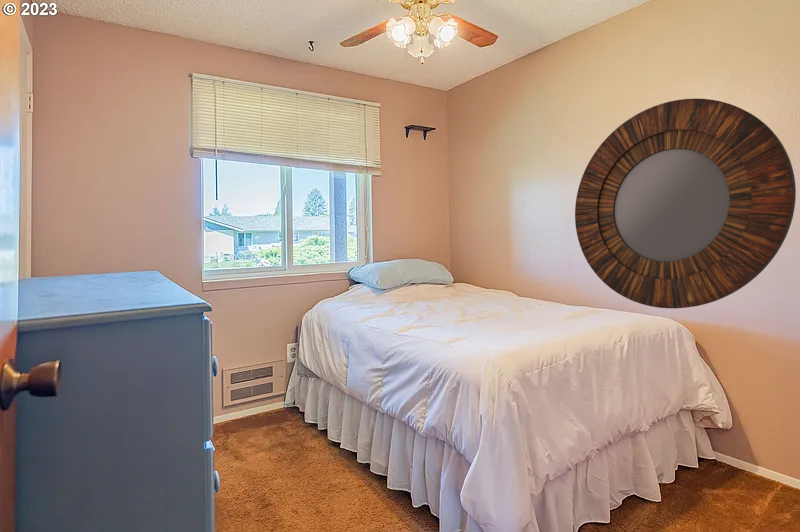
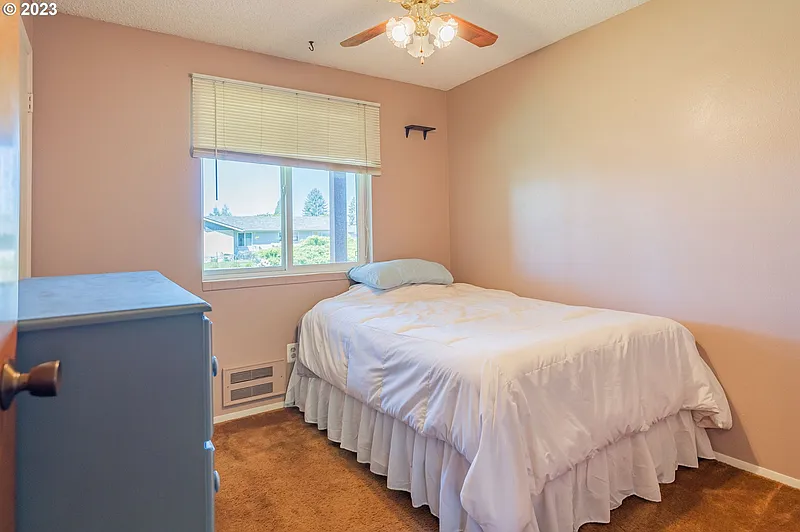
- home mirror (665, 205)
